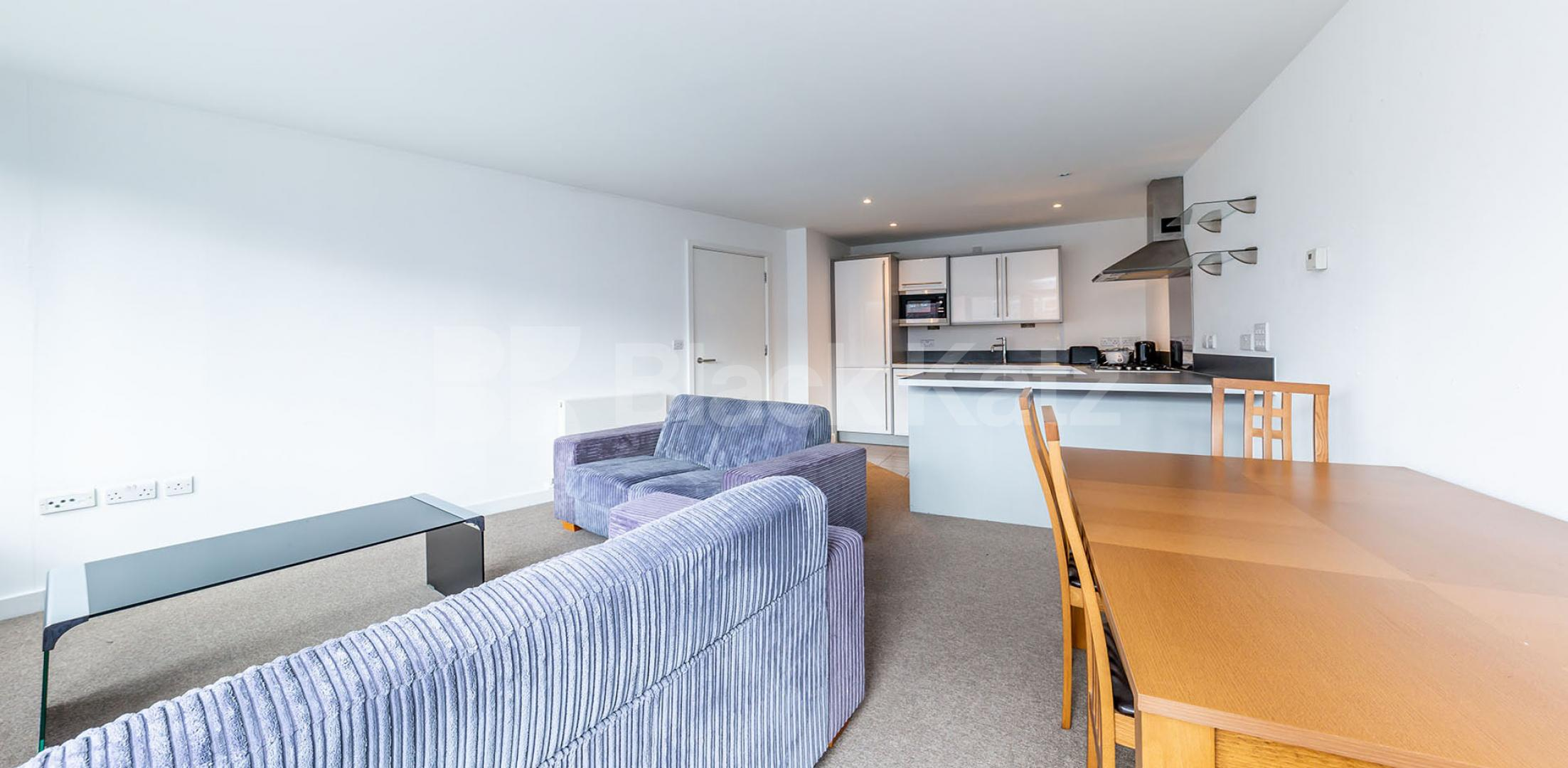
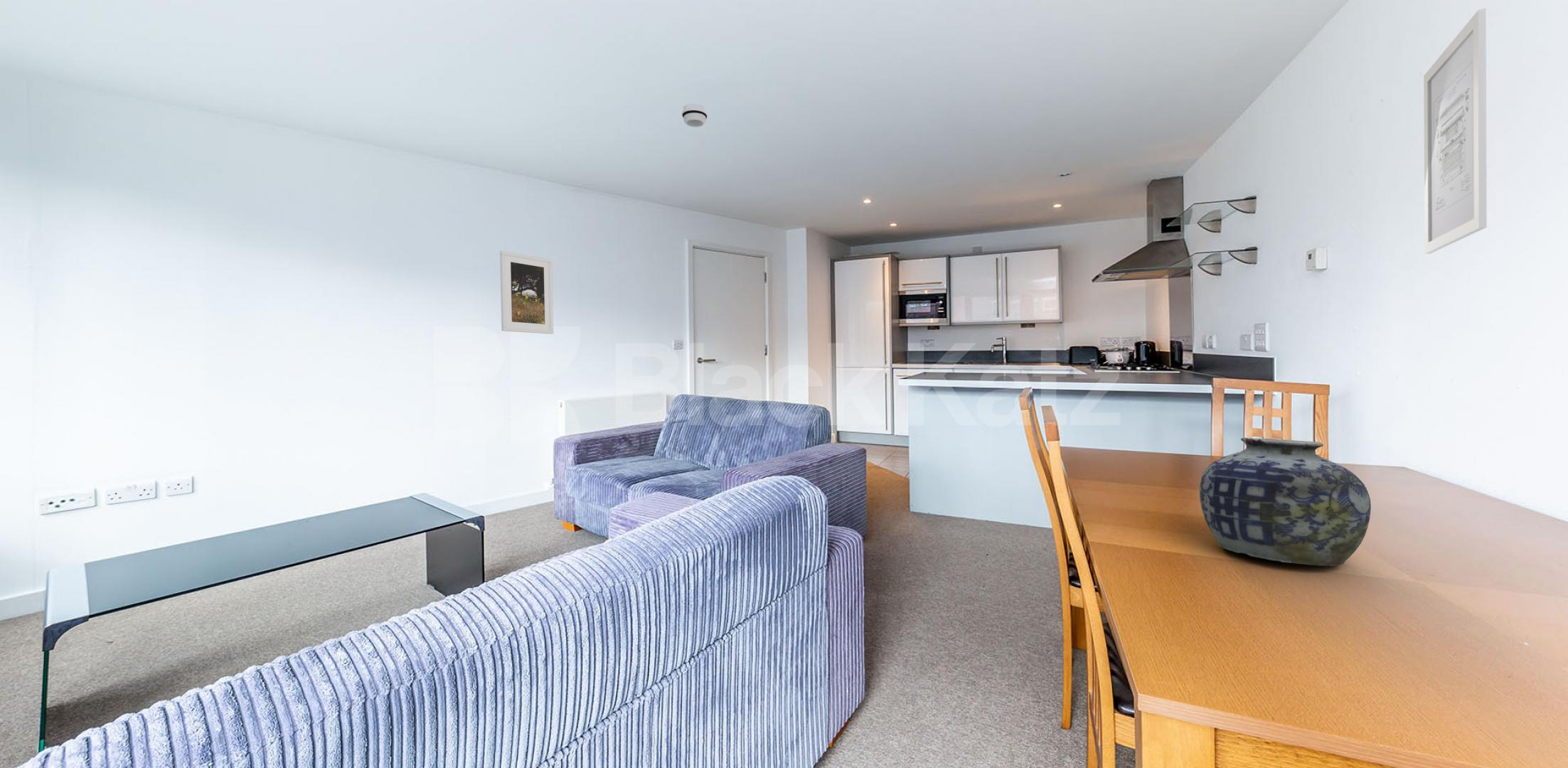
+ smoke detector (694, 116)
+ wall art (1452, 144)
+ vase (1279, 496)
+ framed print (528, 294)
